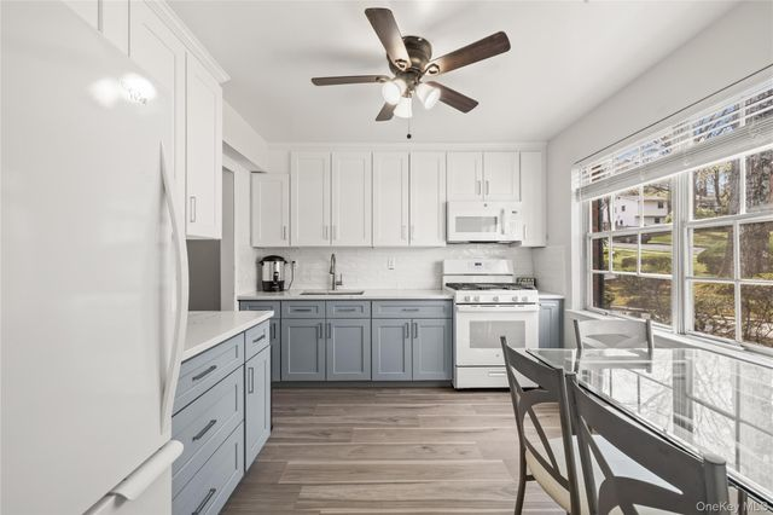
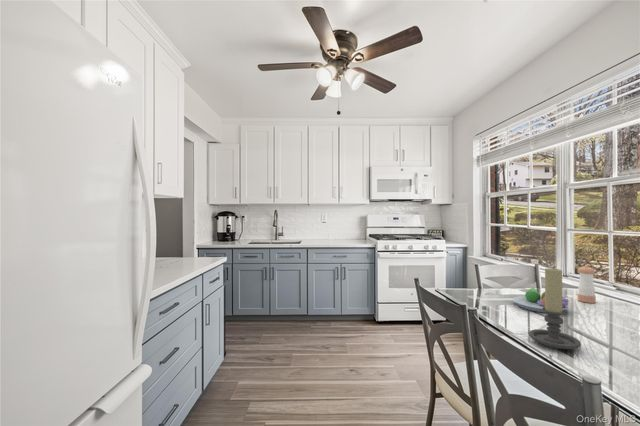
+ candle holder (554, 304)
+ pepper shaker (586, 283)
+ fruit bowl (539, 297)
